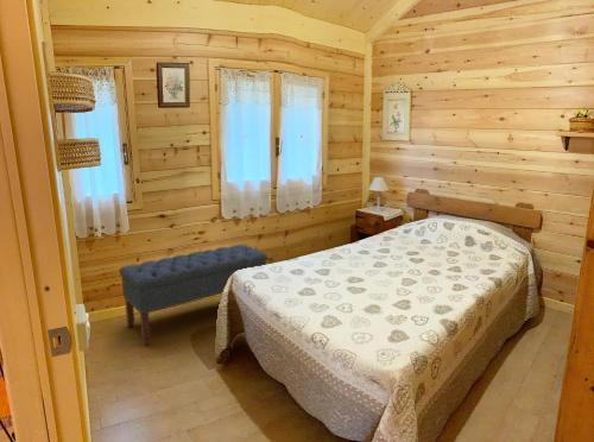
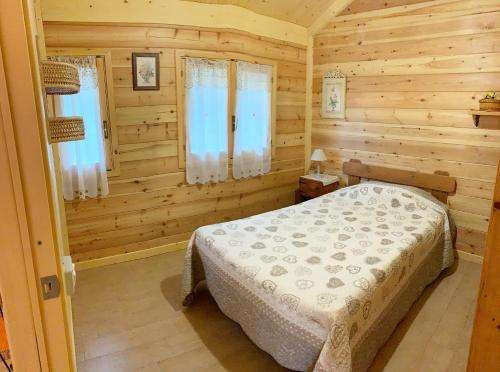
- bench (197, 286)
